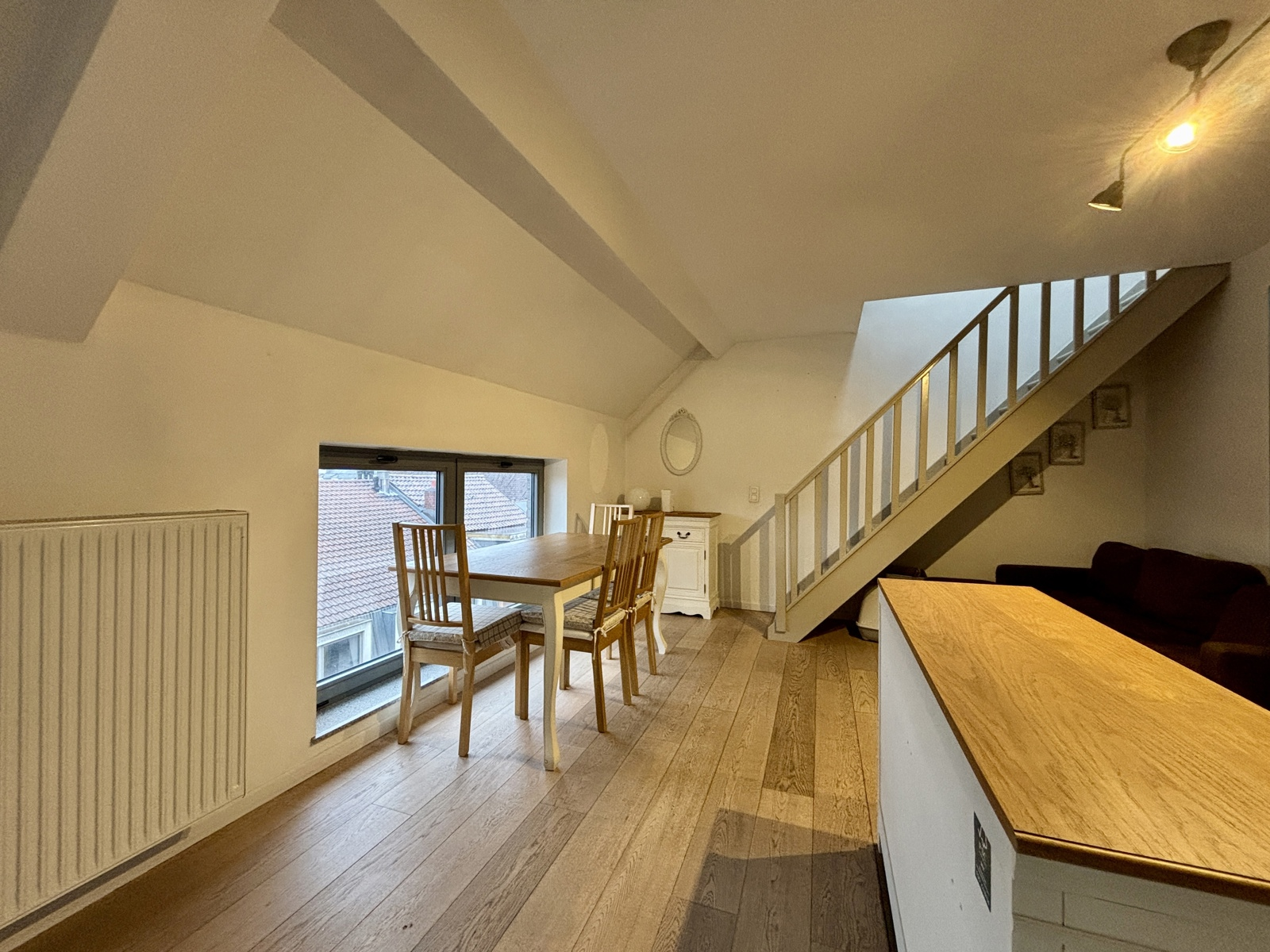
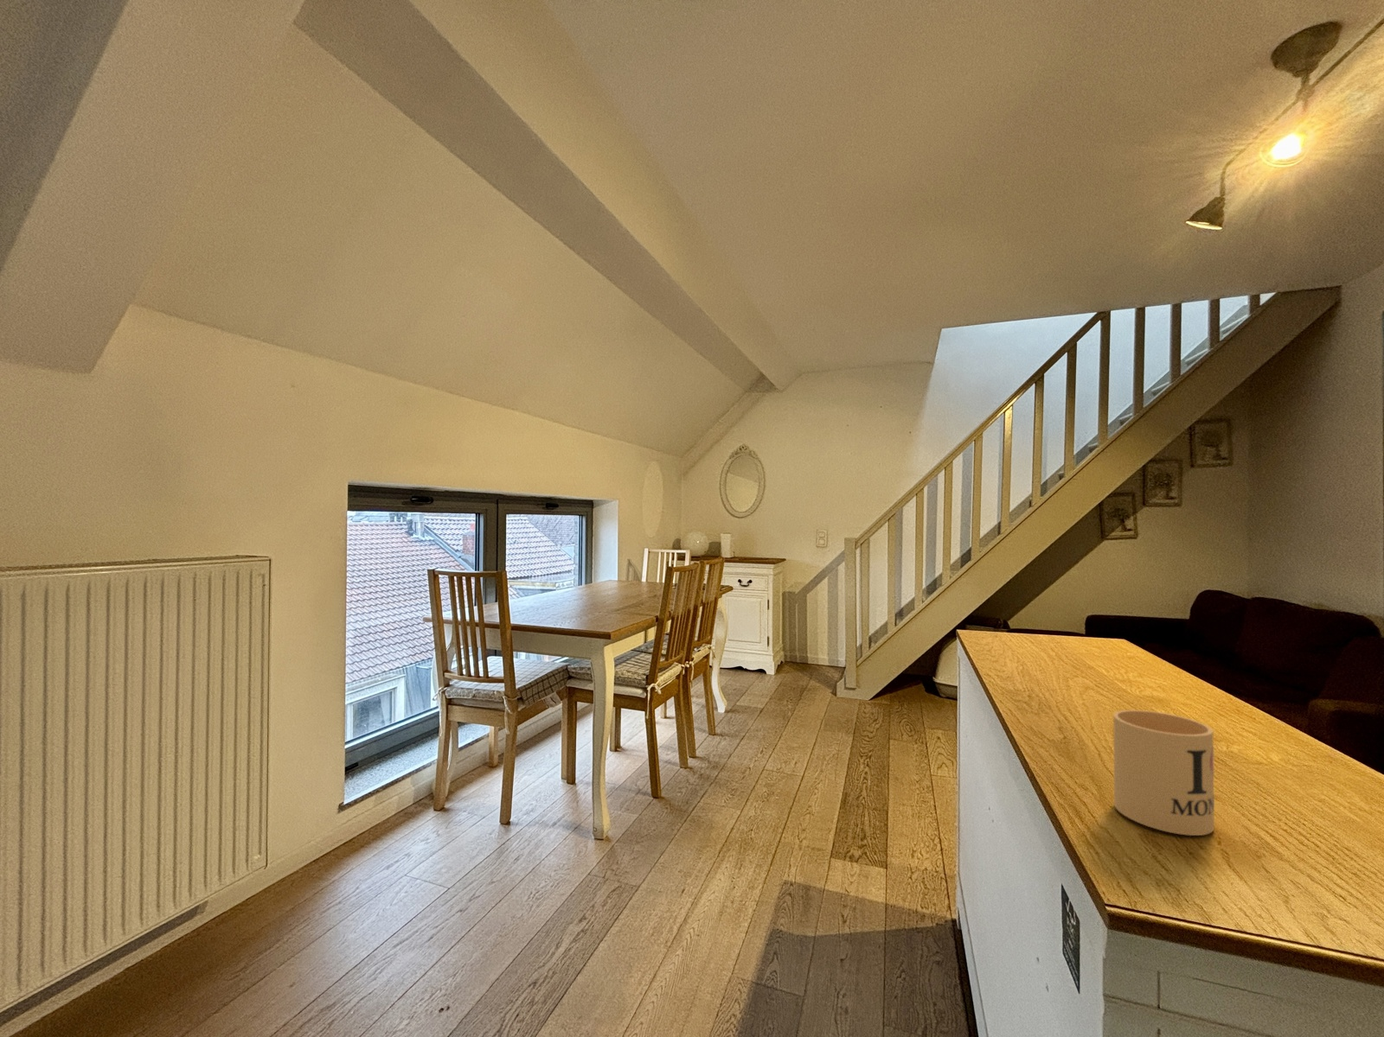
+ mug (1163, 764)
